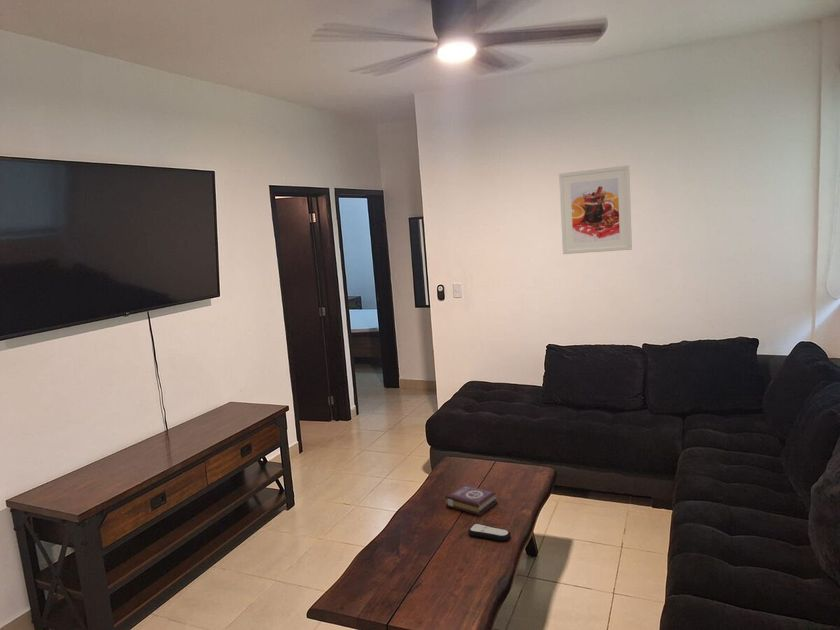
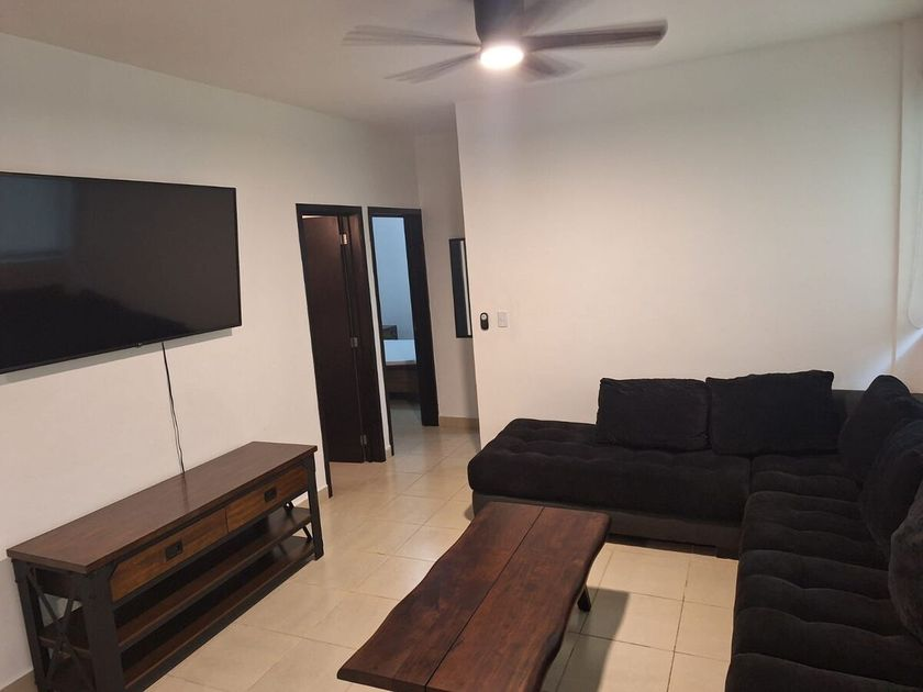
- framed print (595, 211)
- book (471, 498)
- remote control (489, 532)
